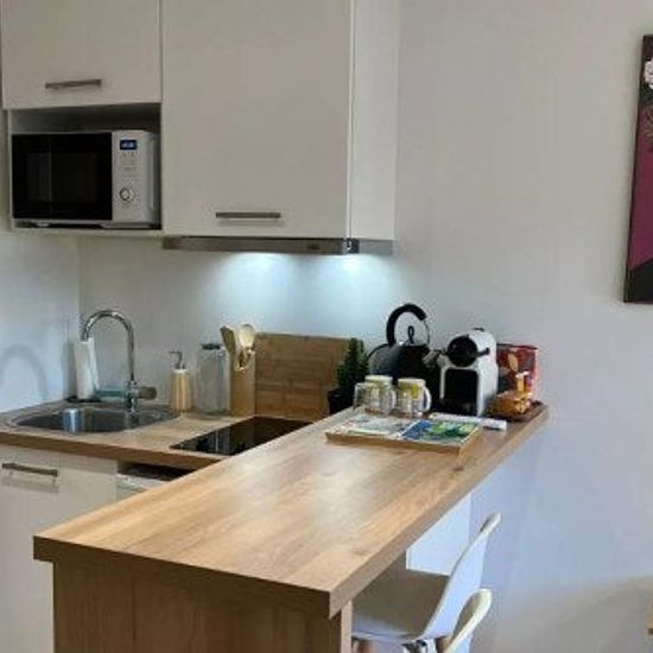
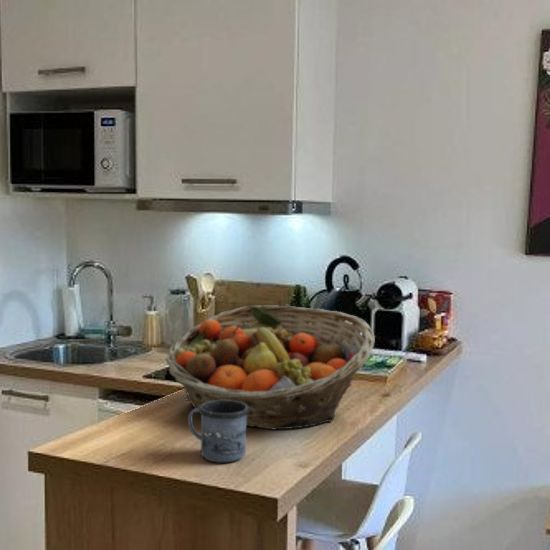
+ mug (216, 430)
+ fruit basket (268, 361)
